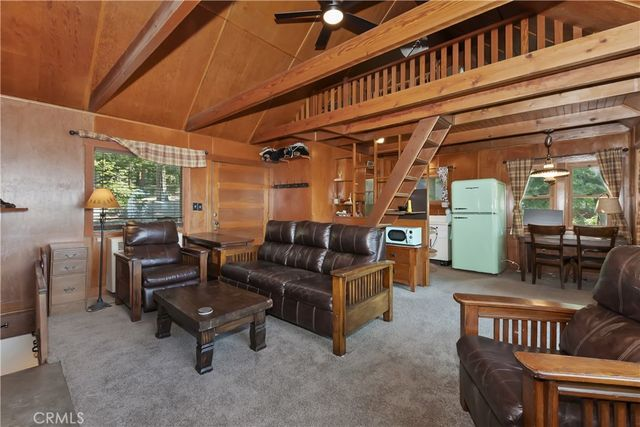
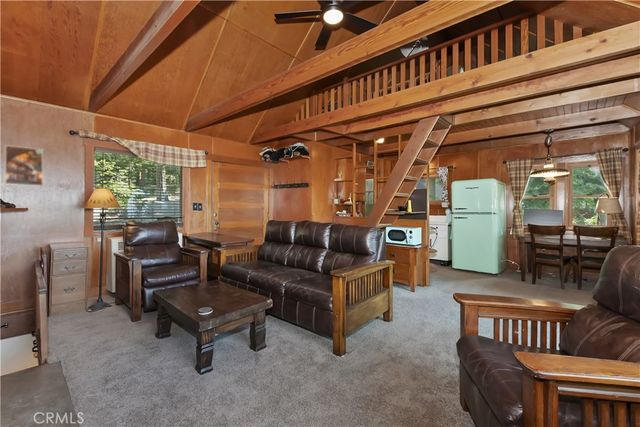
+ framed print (24, 166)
